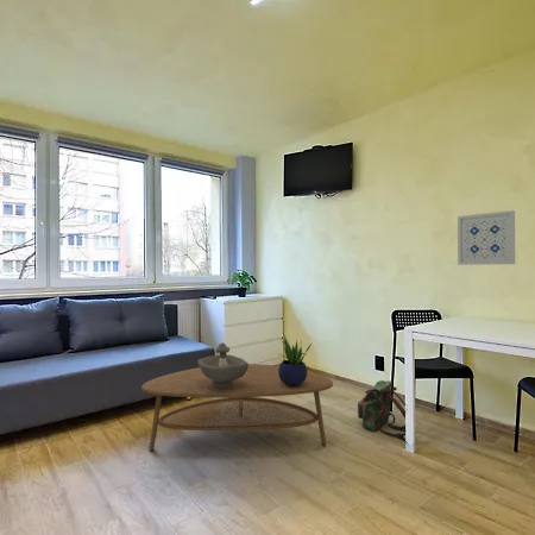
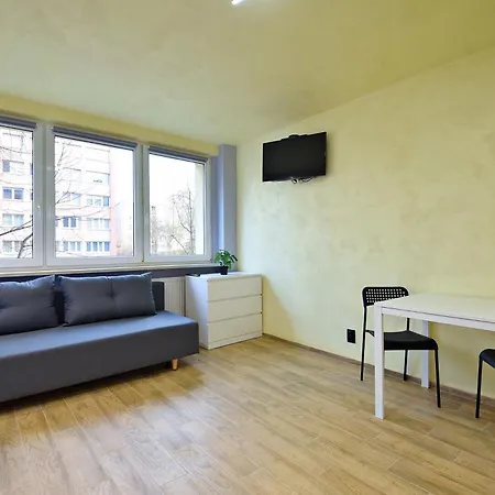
- potted plant (295, 359)
- decorative bowl (222, 363)
- backpack (388, 408)
- wall art (484, 239)
- coffee table (239, 405)
